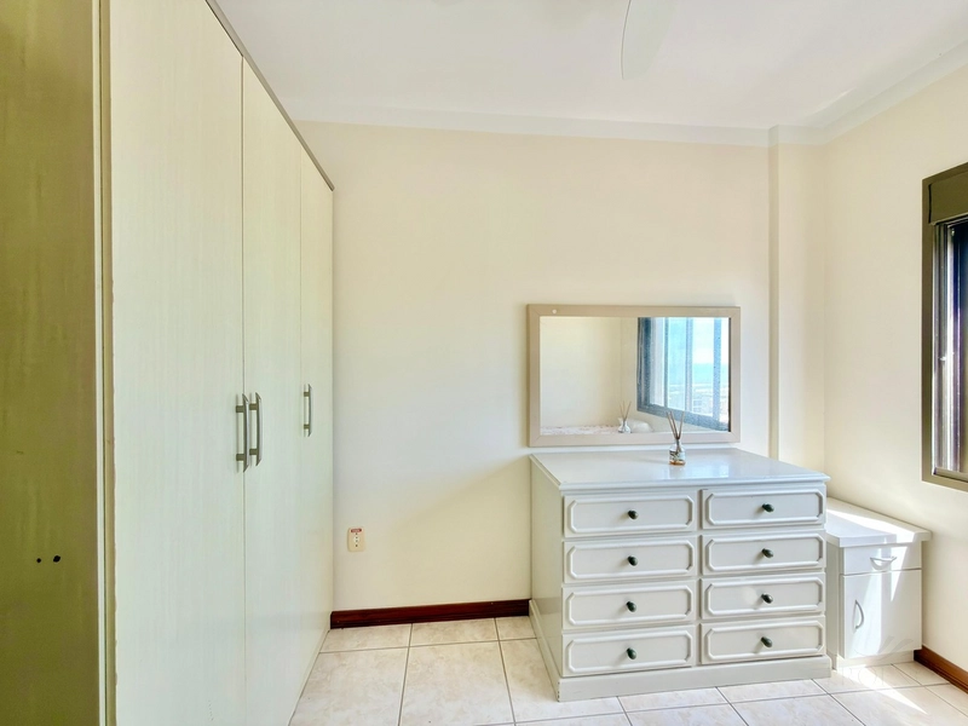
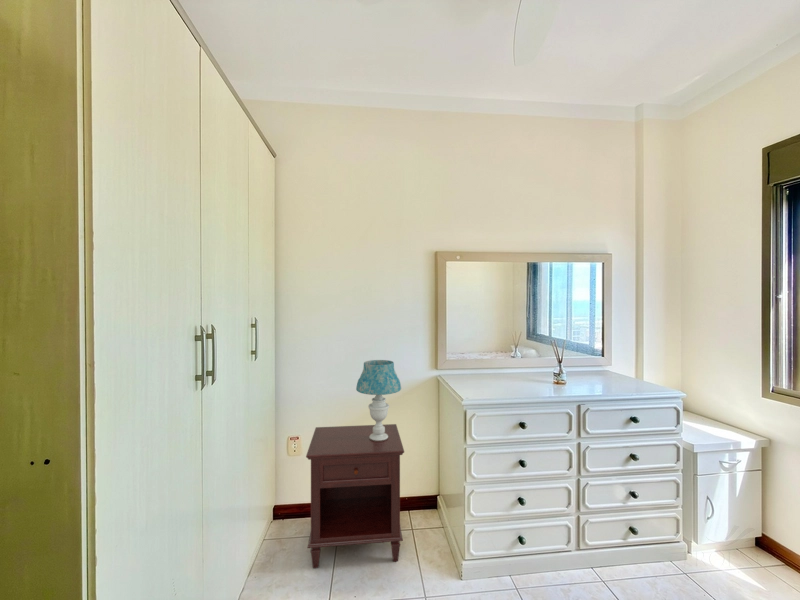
+ nightstand (356, 489)
+ table lamp (378, 399)
